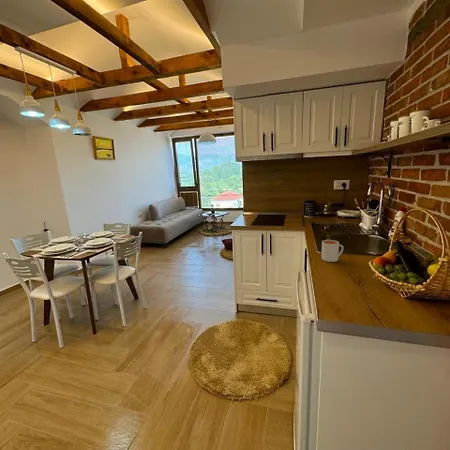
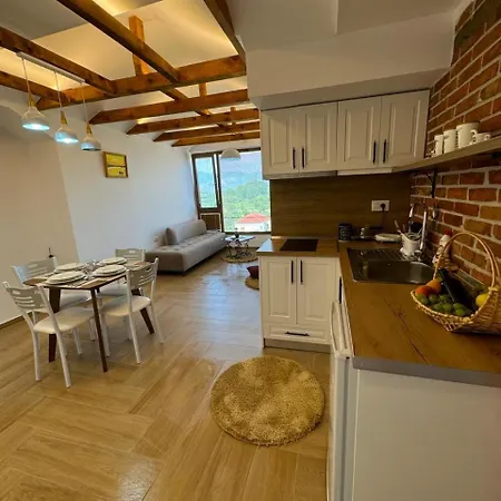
- mug (332, 250)
